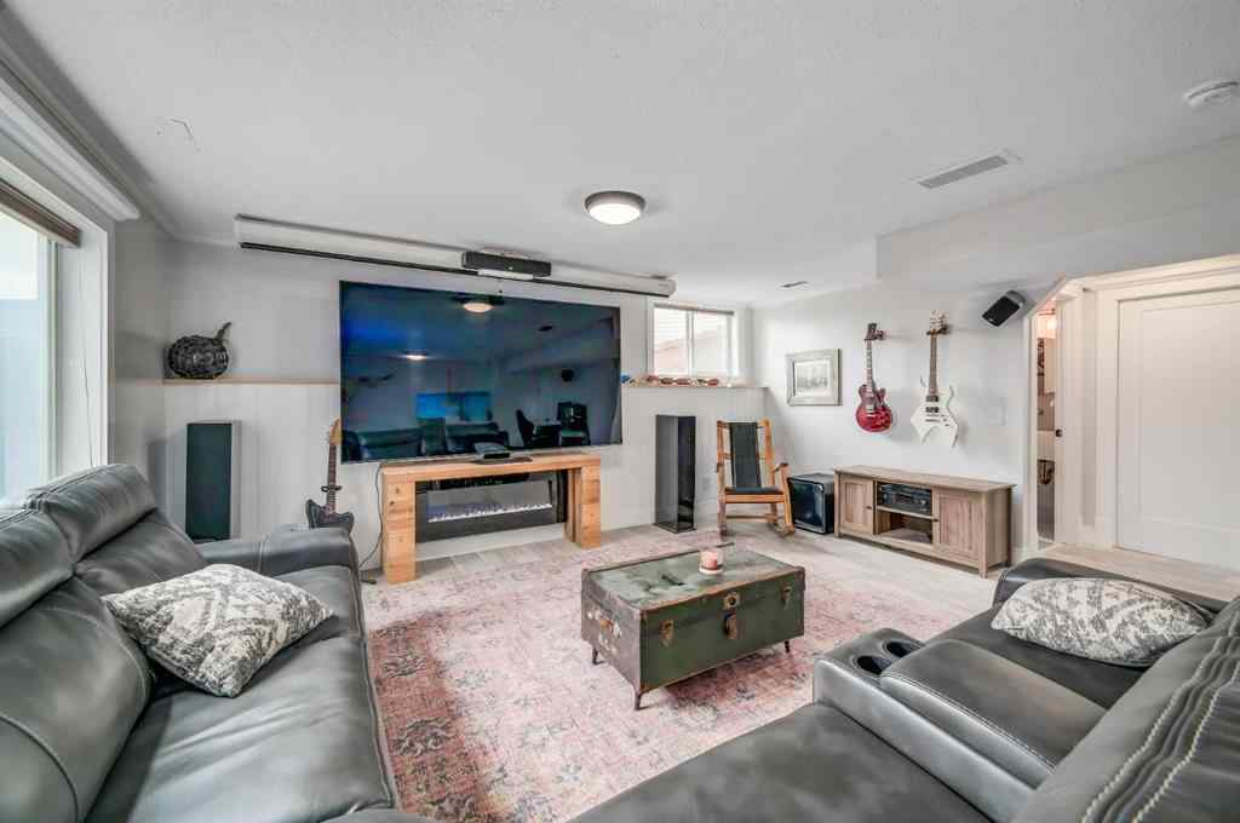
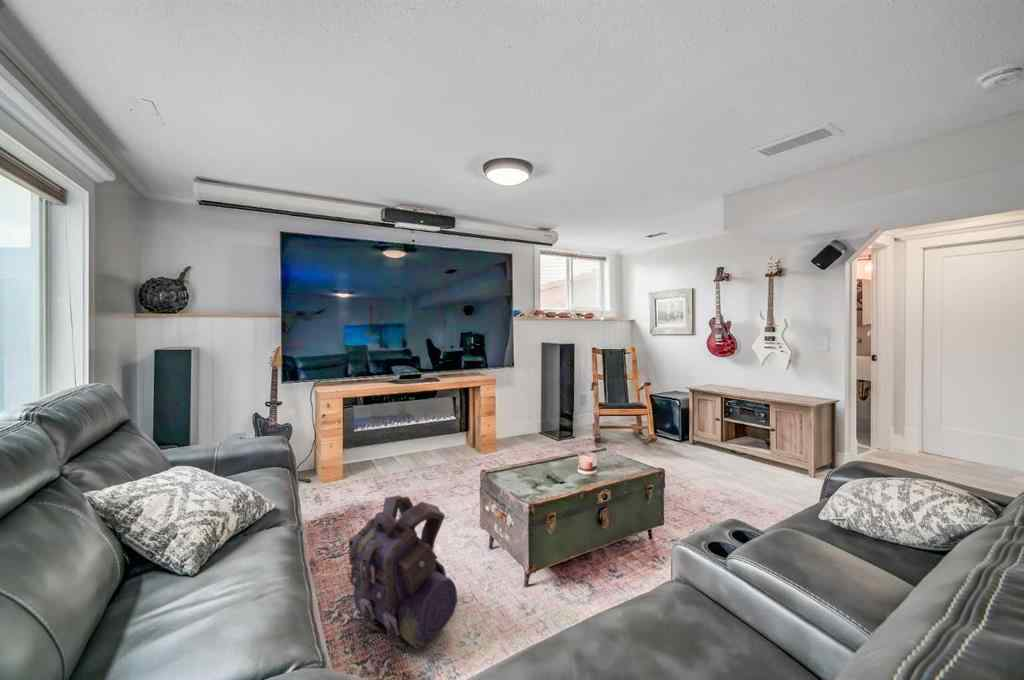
+ backpack (401, 560)
